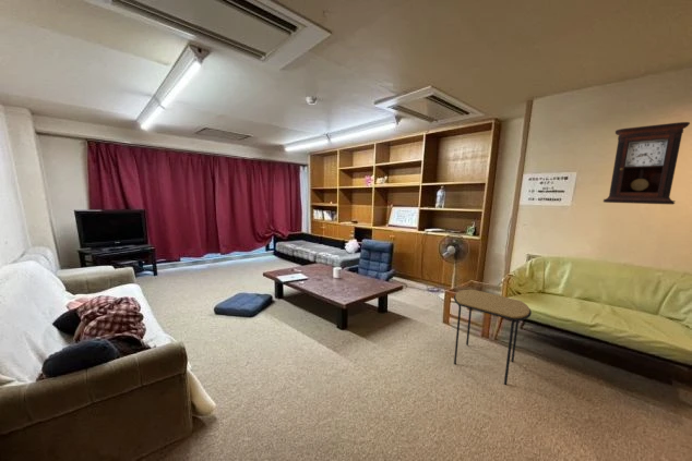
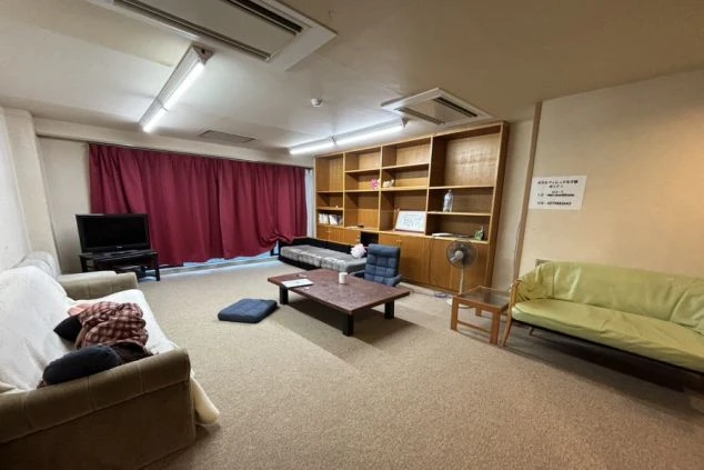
- side table (469, 326)
- pendulum clock (643, 166)
